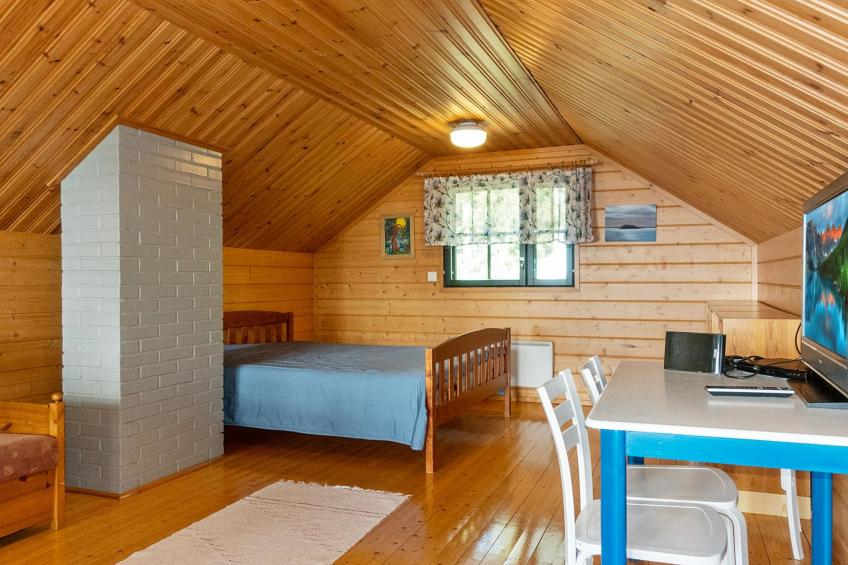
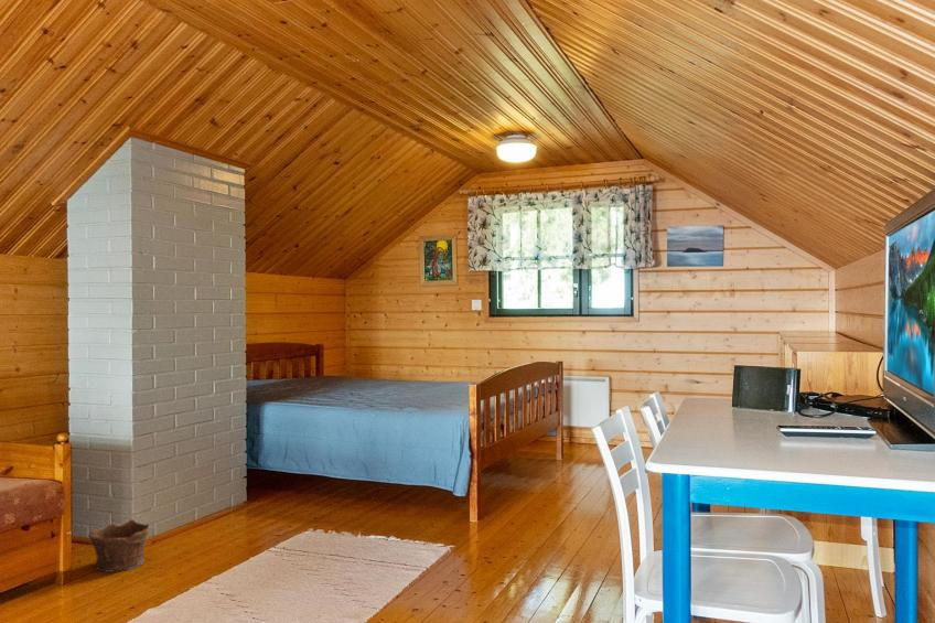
+ clay pot (120, 538)
